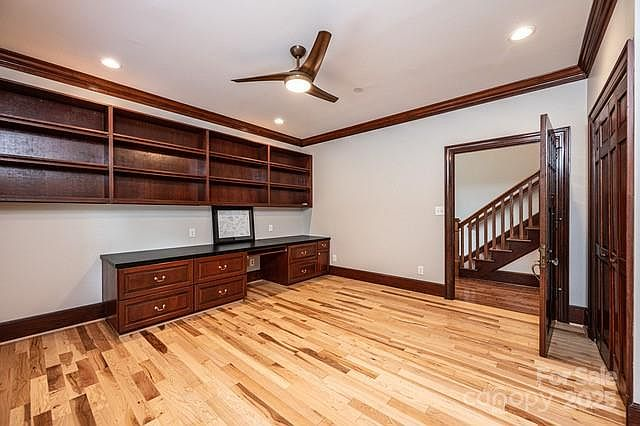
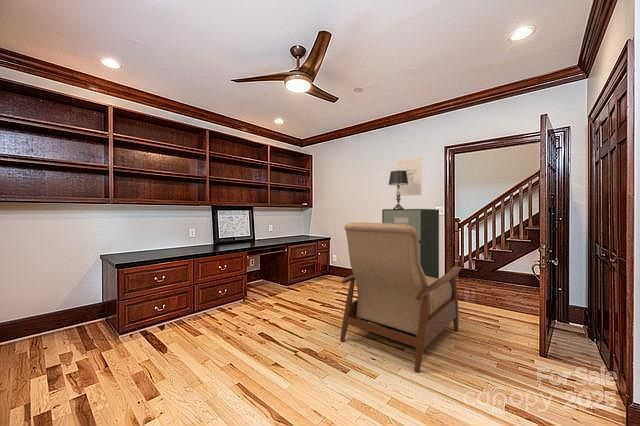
+ table lamp (398, 190)
+ wall art (408, 177)
+ filing cabinet (419, 254)
+ chair (401, 278)
